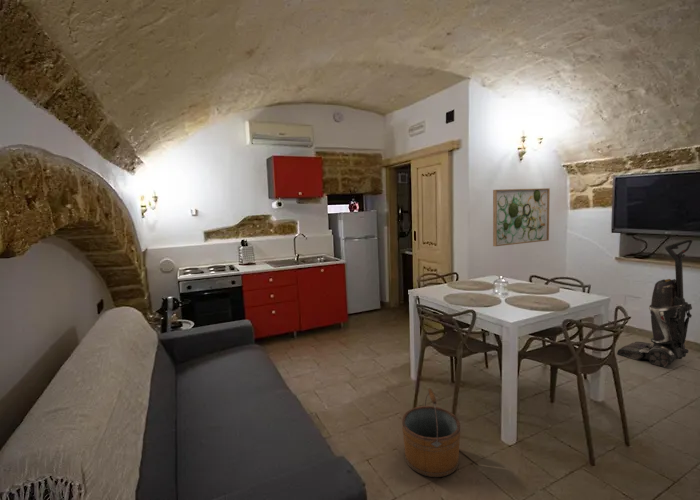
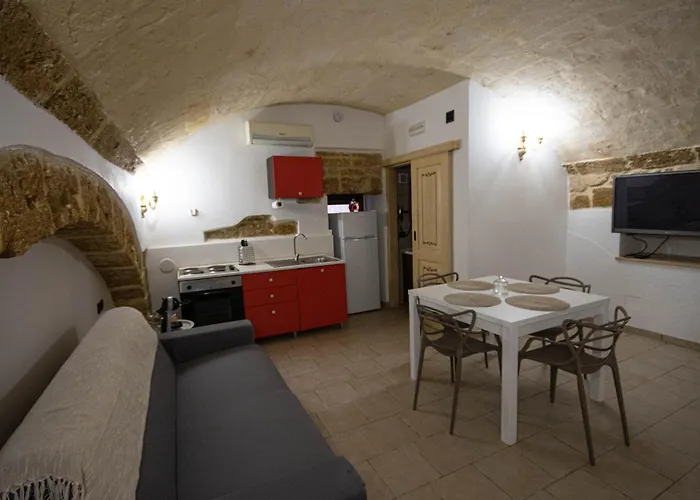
- bucket (430, 426)
- wall art (523, 216)
- vacuum cleaner (653, 298)
